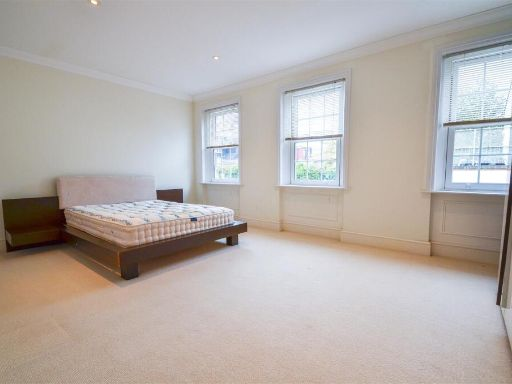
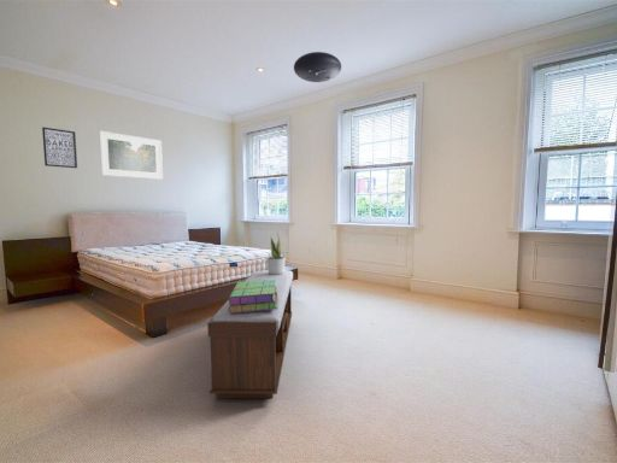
+ potted plant (276, 252)
+ bench (263, 317)
+ wall art (60, 148)
+ stack of books (254, 294)
+ ceiling light (317, 68)
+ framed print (133, 157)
